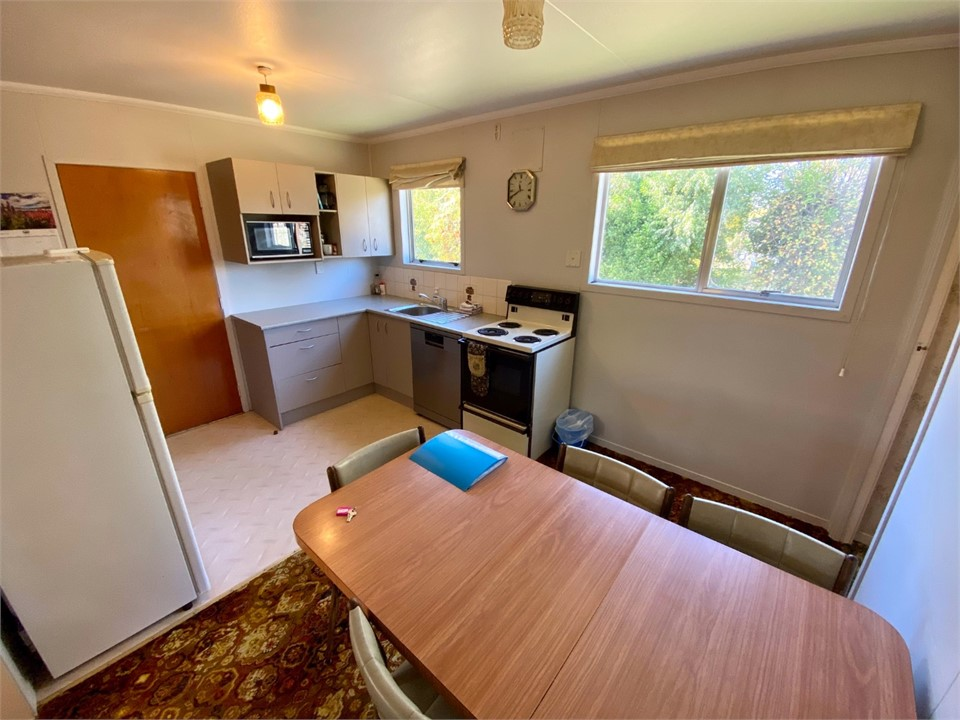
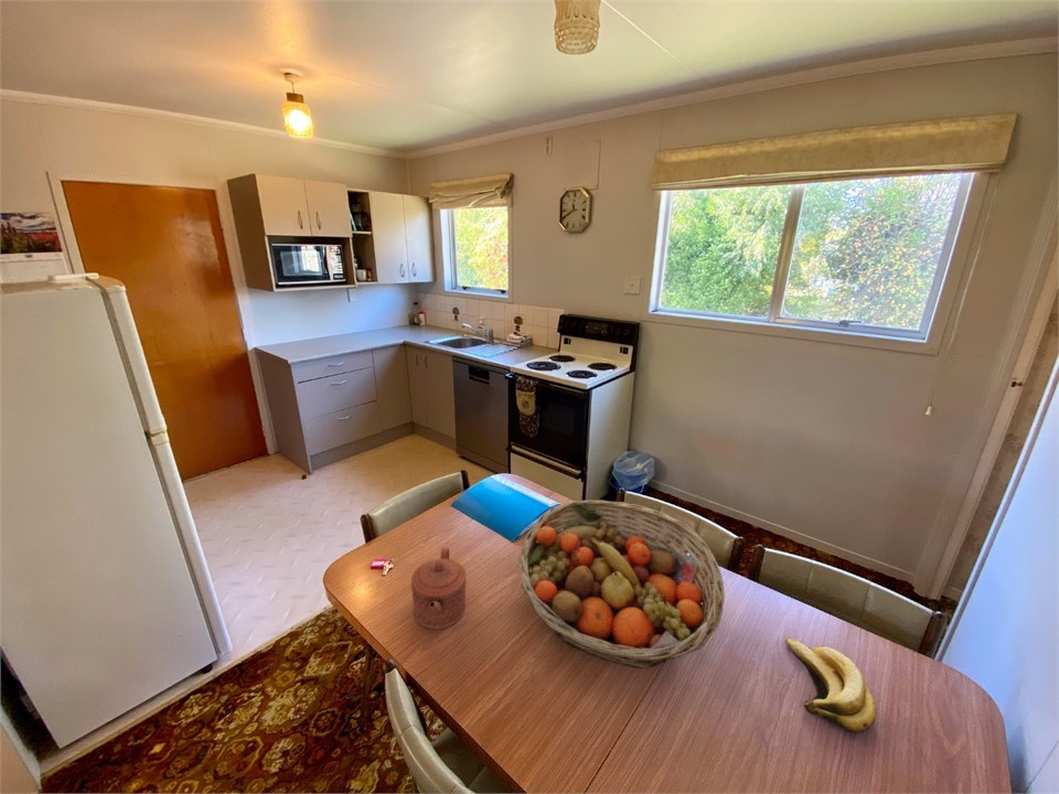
+ teapot (439, 586)
+ fruit basket (614, 577)
+ banana (823, 675)
